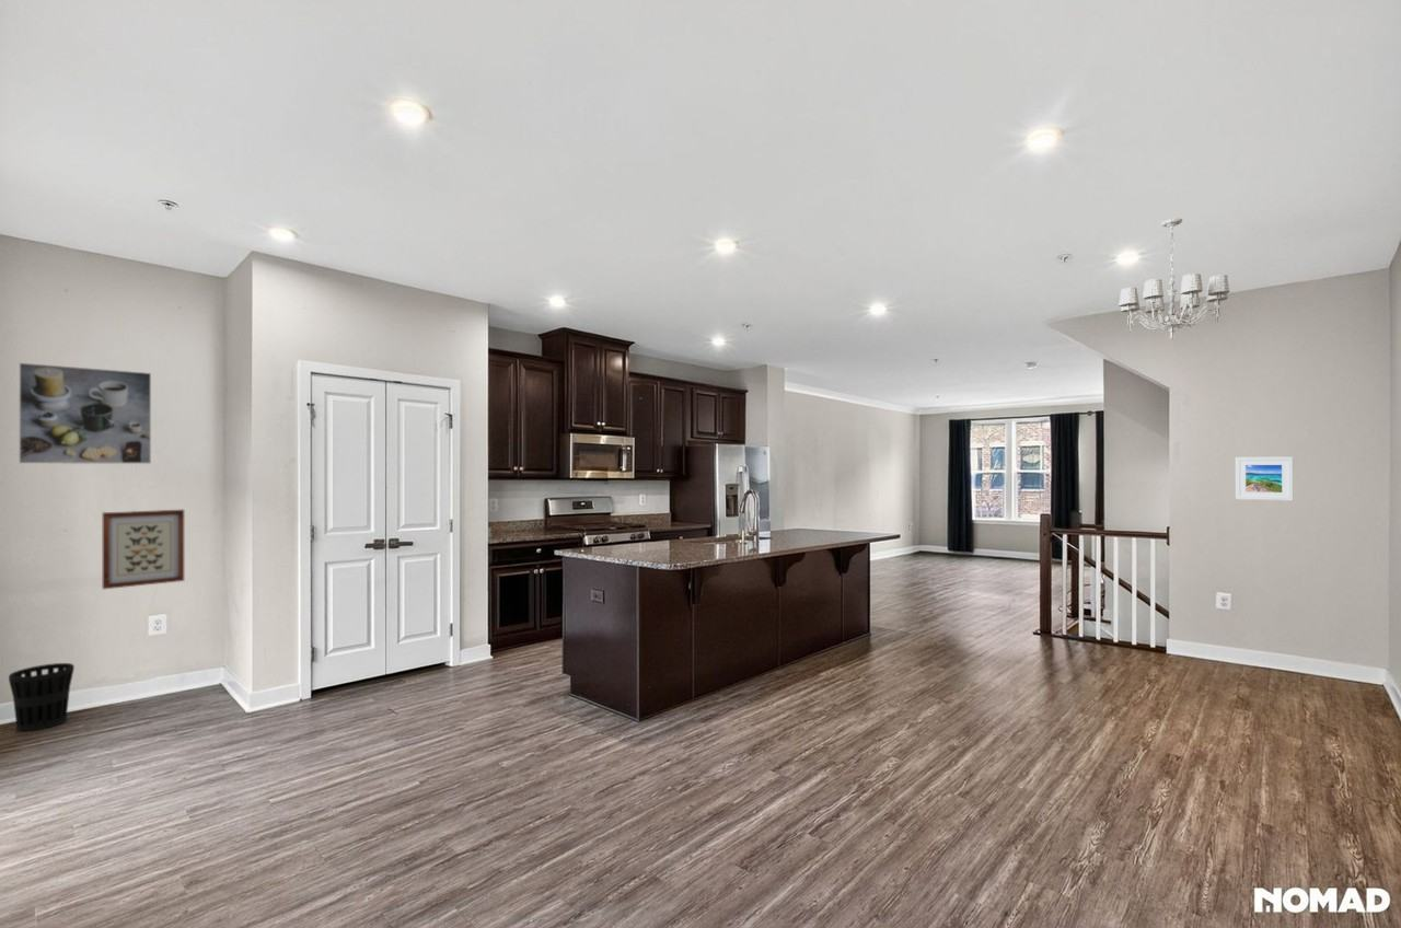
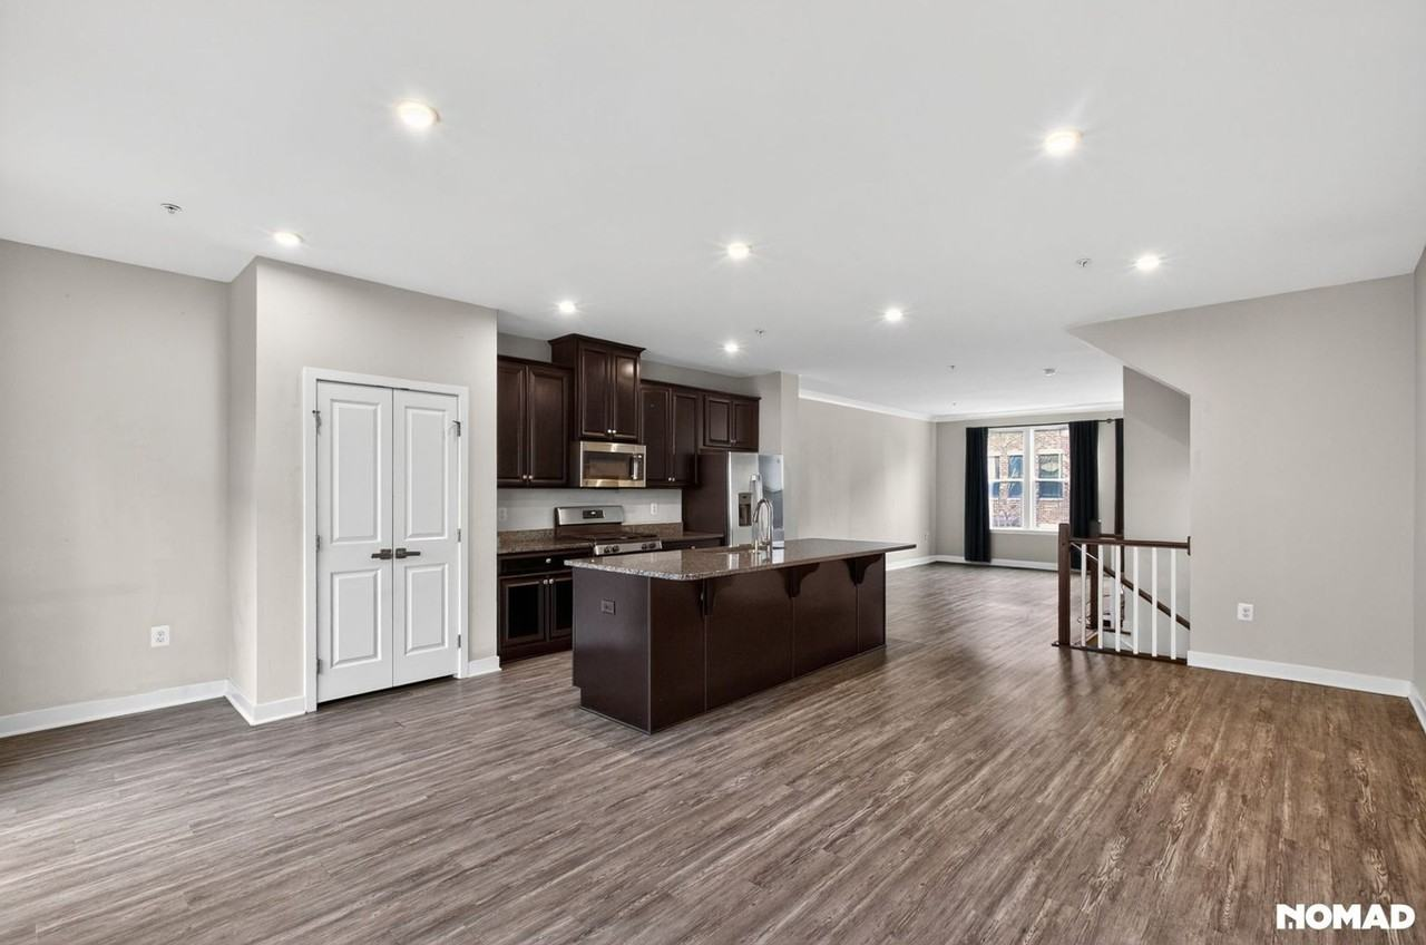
- wall art (144, 547)
- wastebasket (42, 696)
- chandelier (1171, 280)
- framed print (1263, 478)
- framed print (88, 416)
